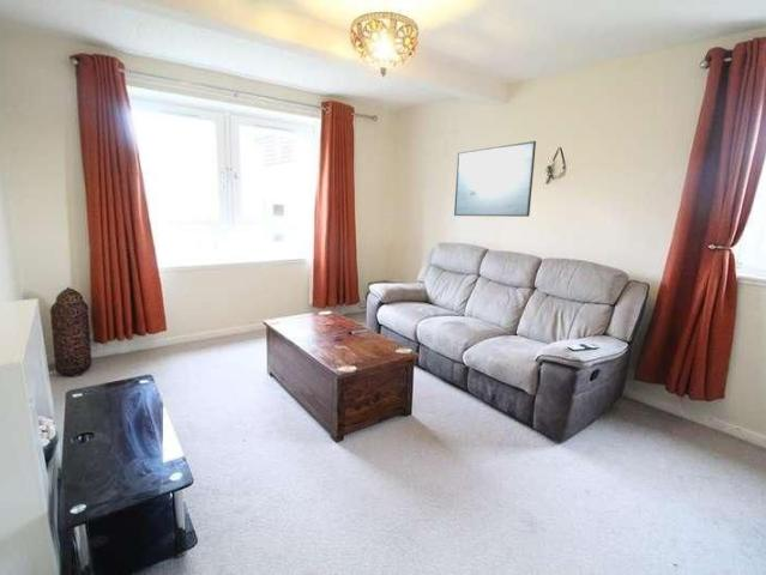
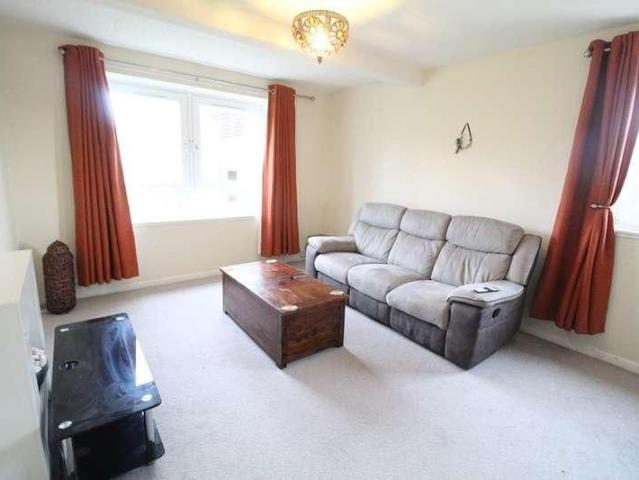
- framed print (490, 182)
